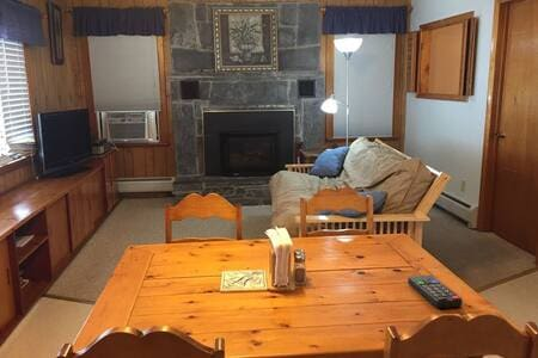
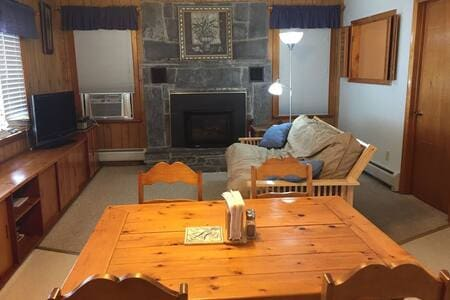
- remote control (433, 289)
